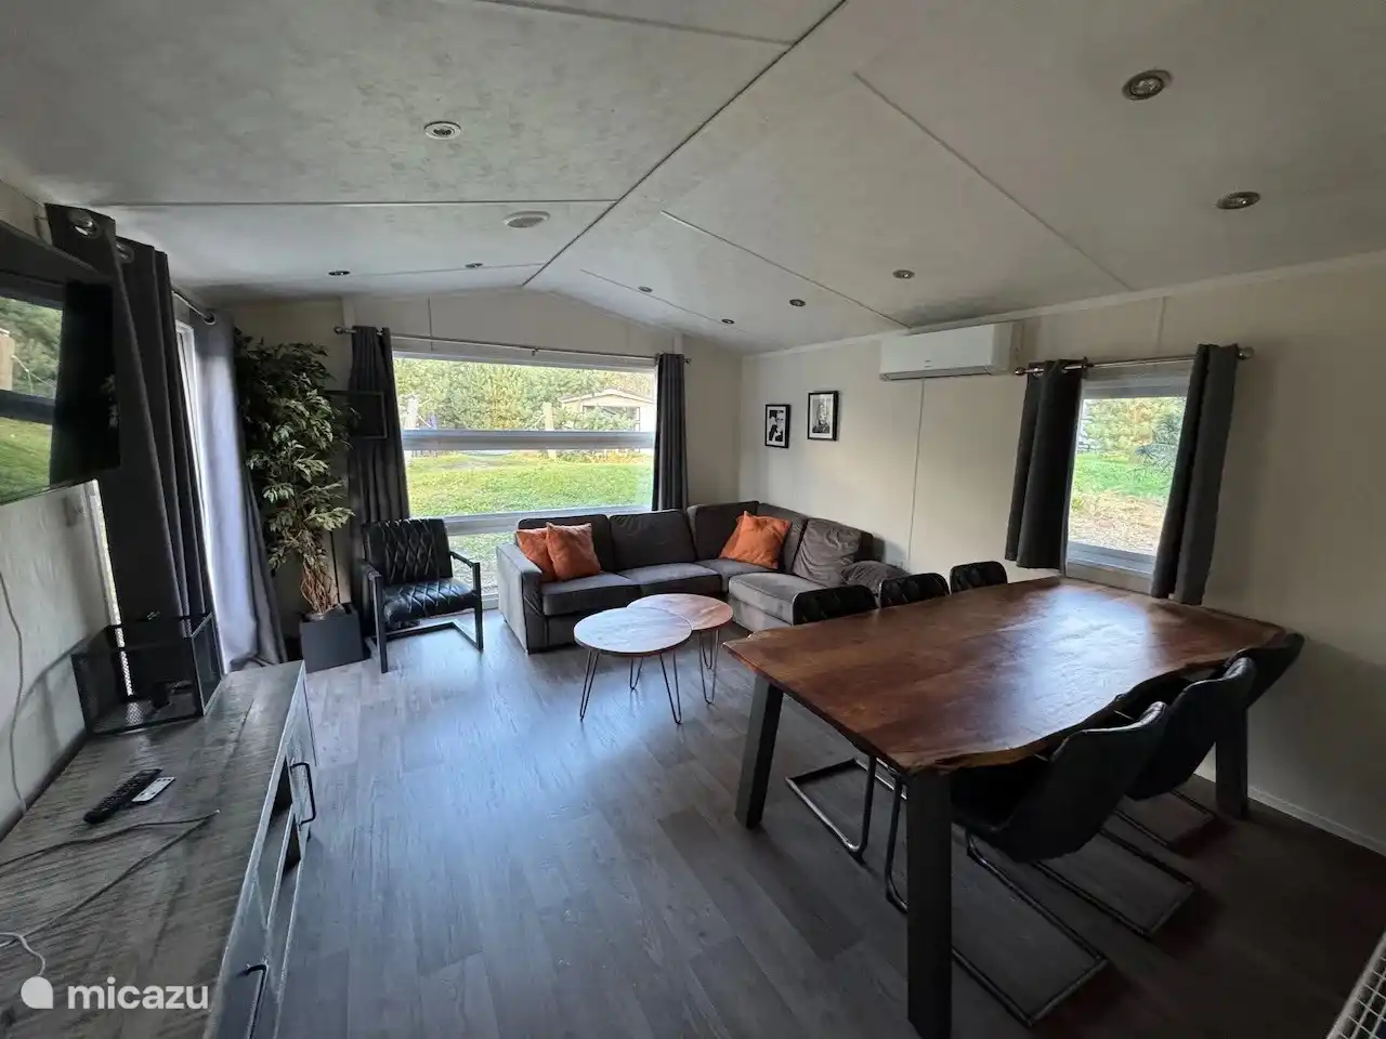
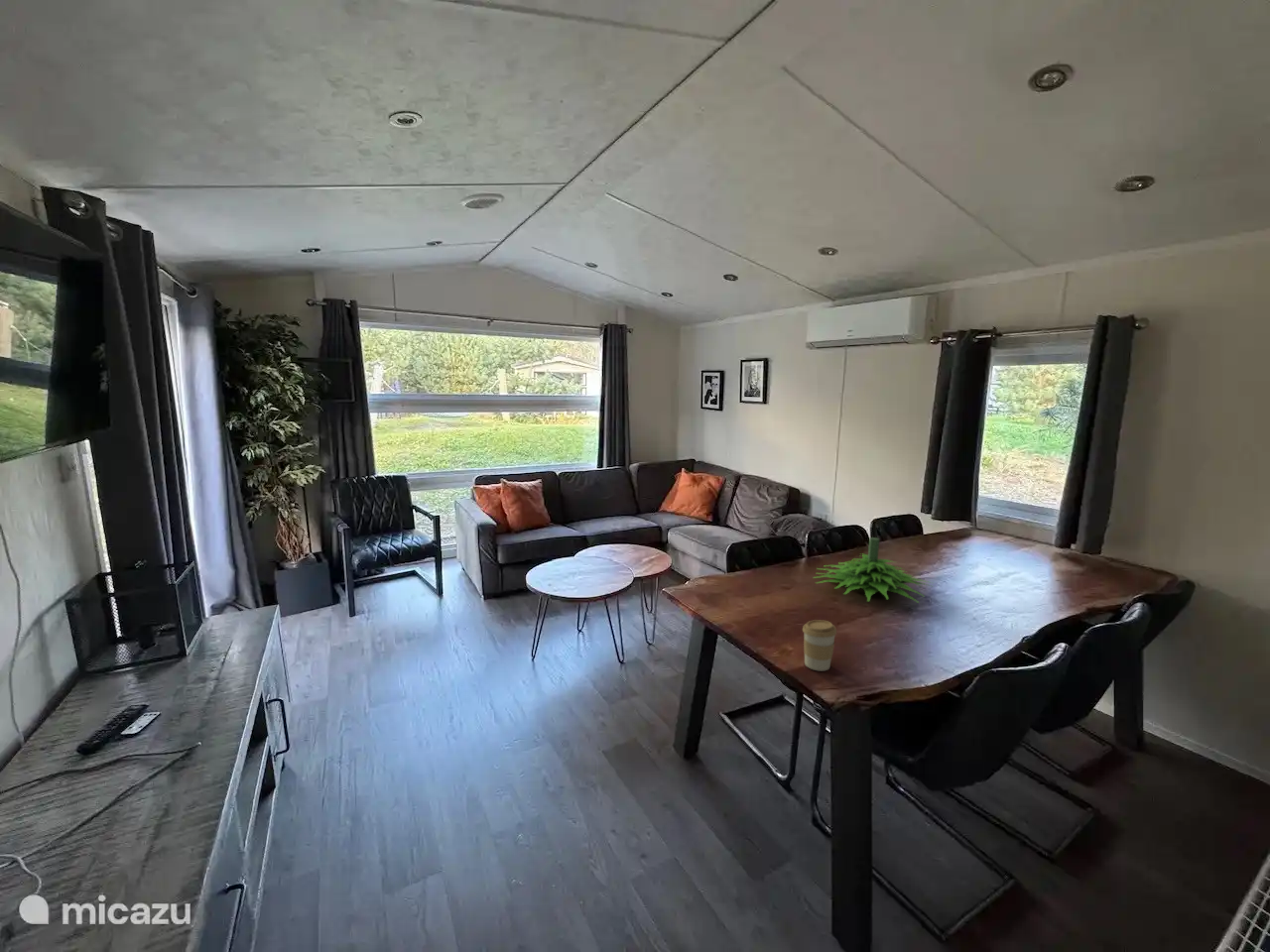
+ coffee cup (818, 644)
+ plant (872, 565)
